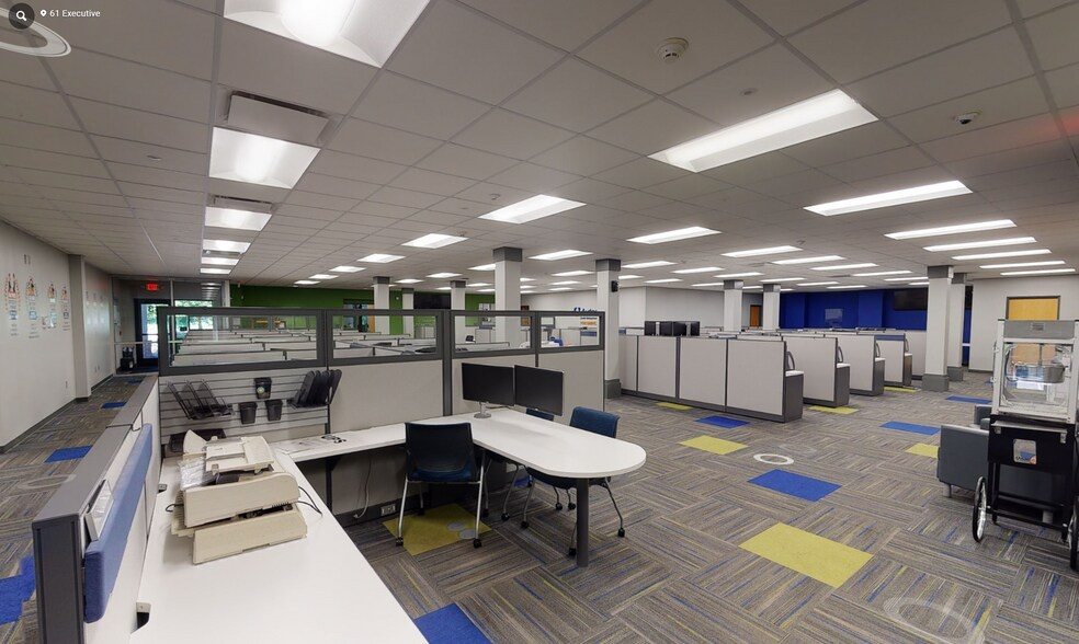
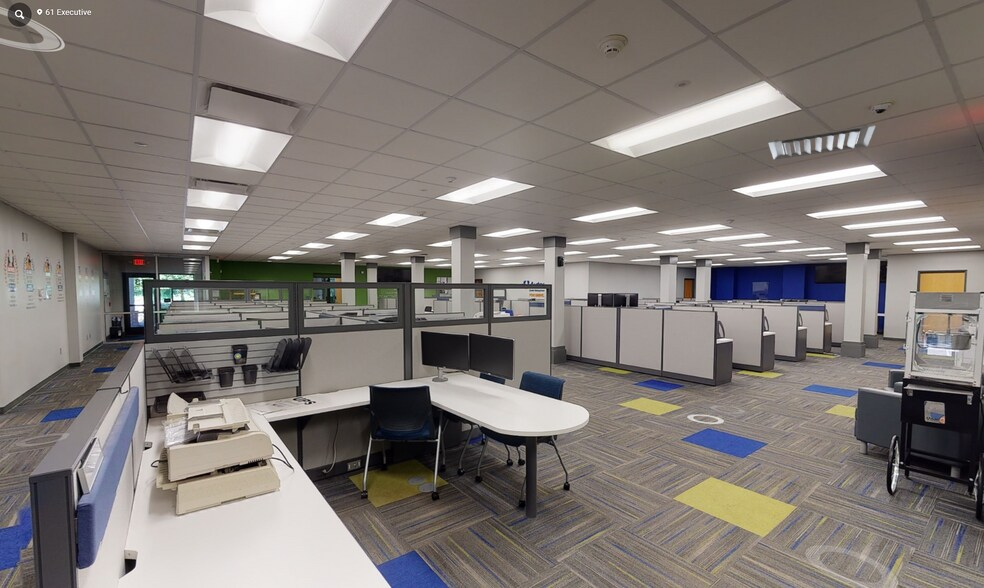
+ ceiling vent (818, 144)
